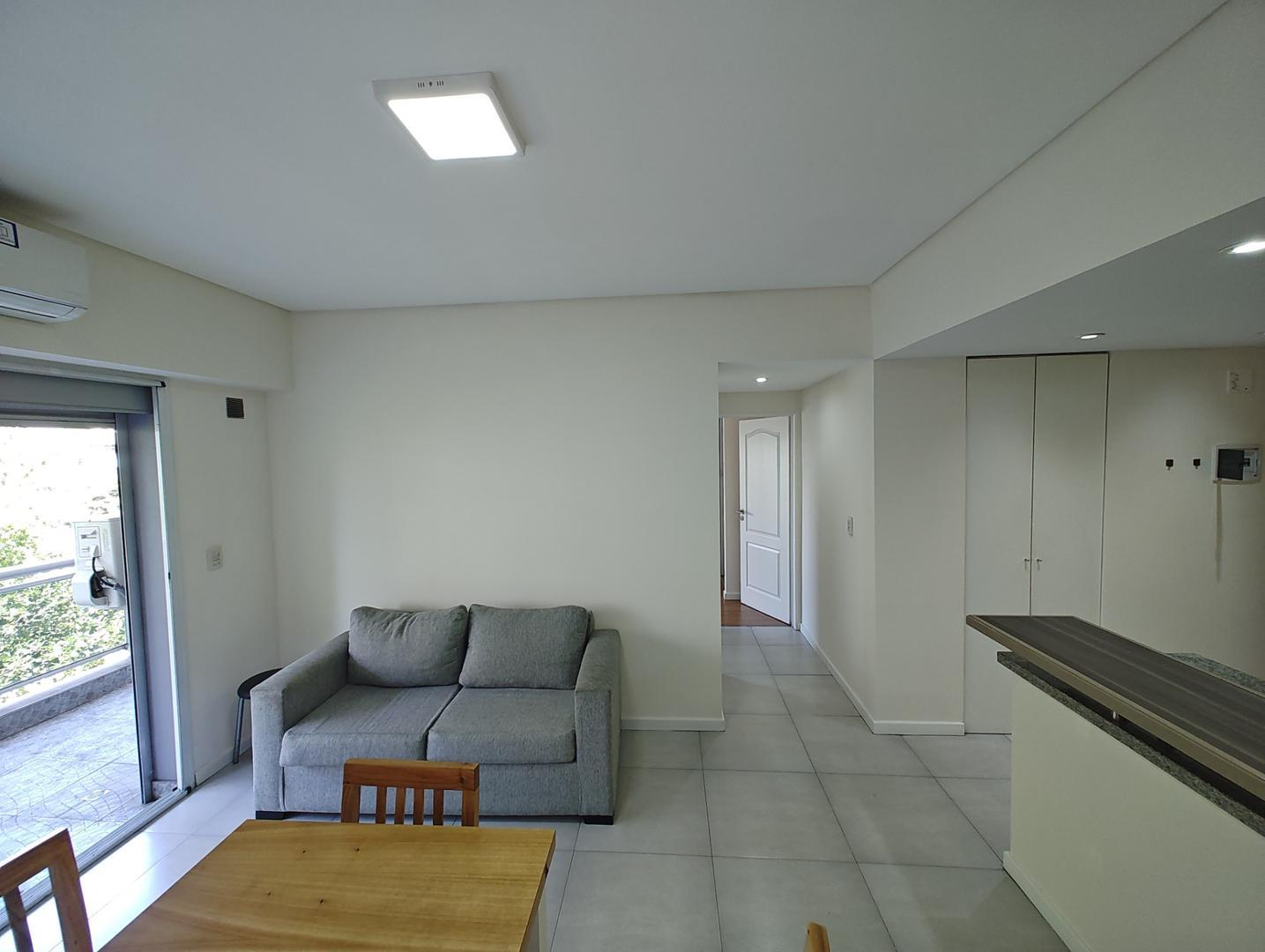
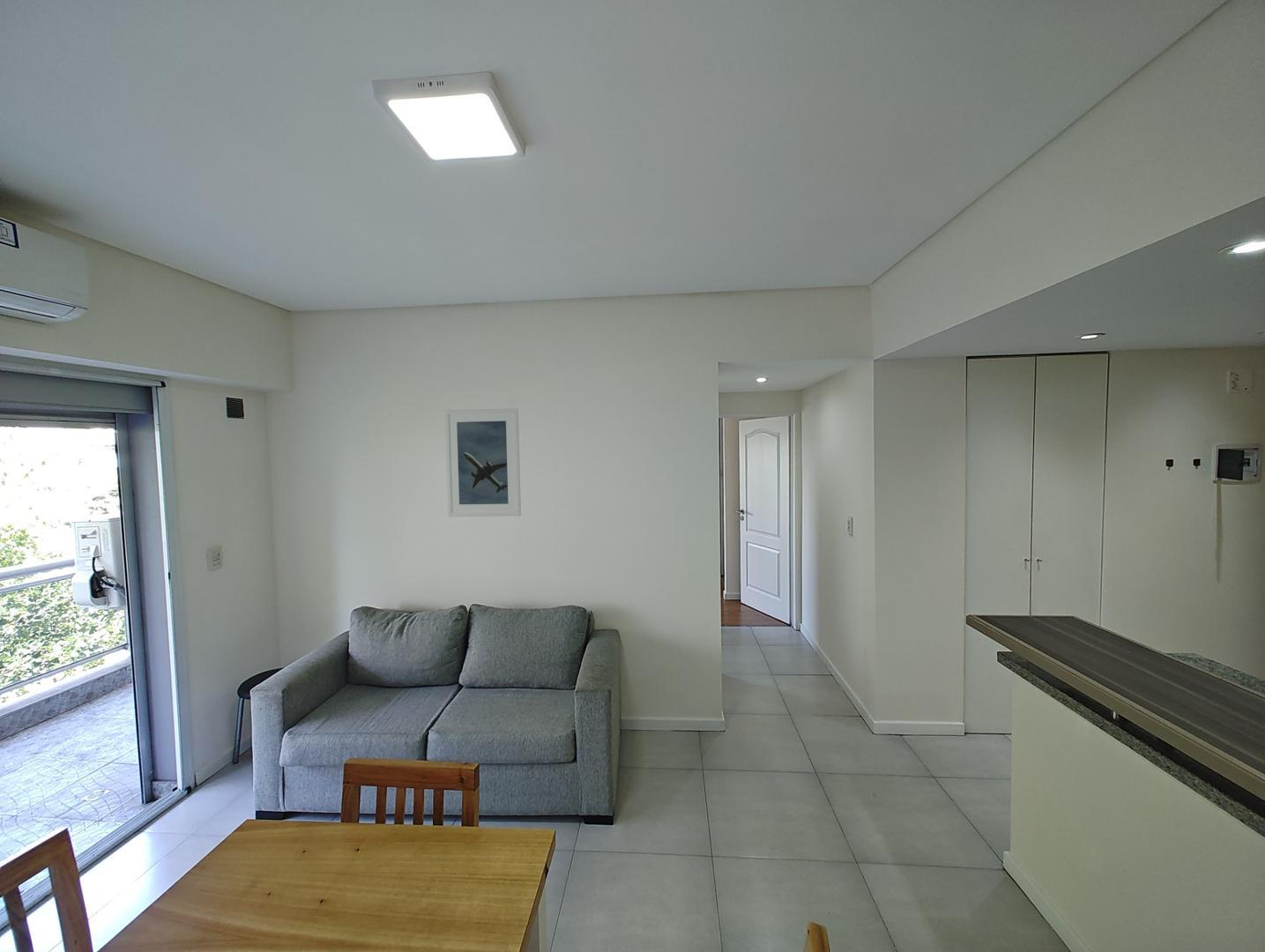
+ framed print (482, 463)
